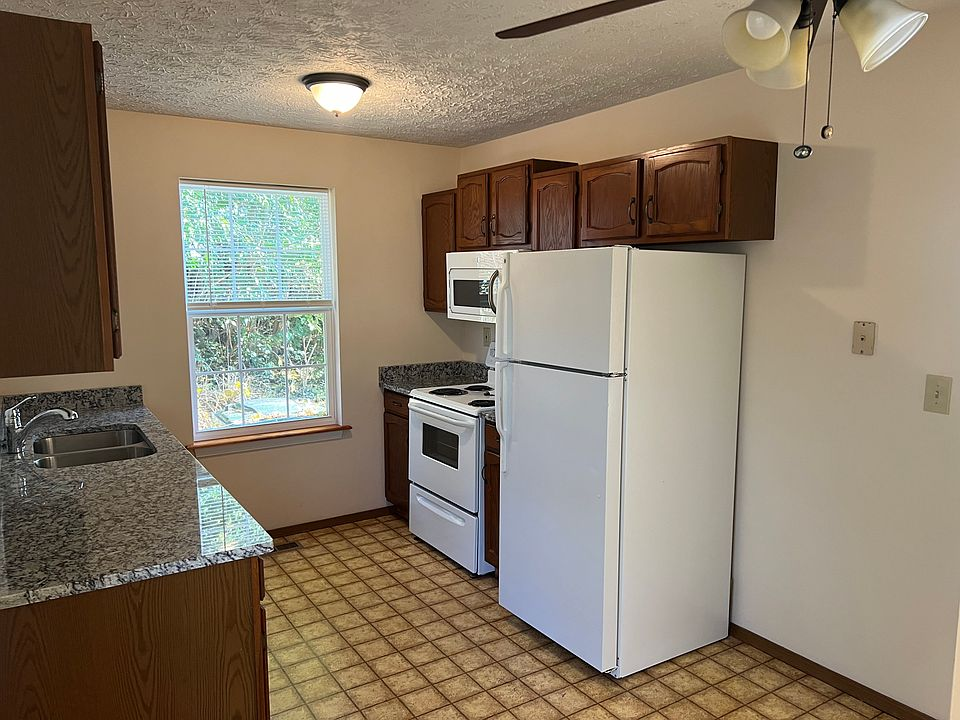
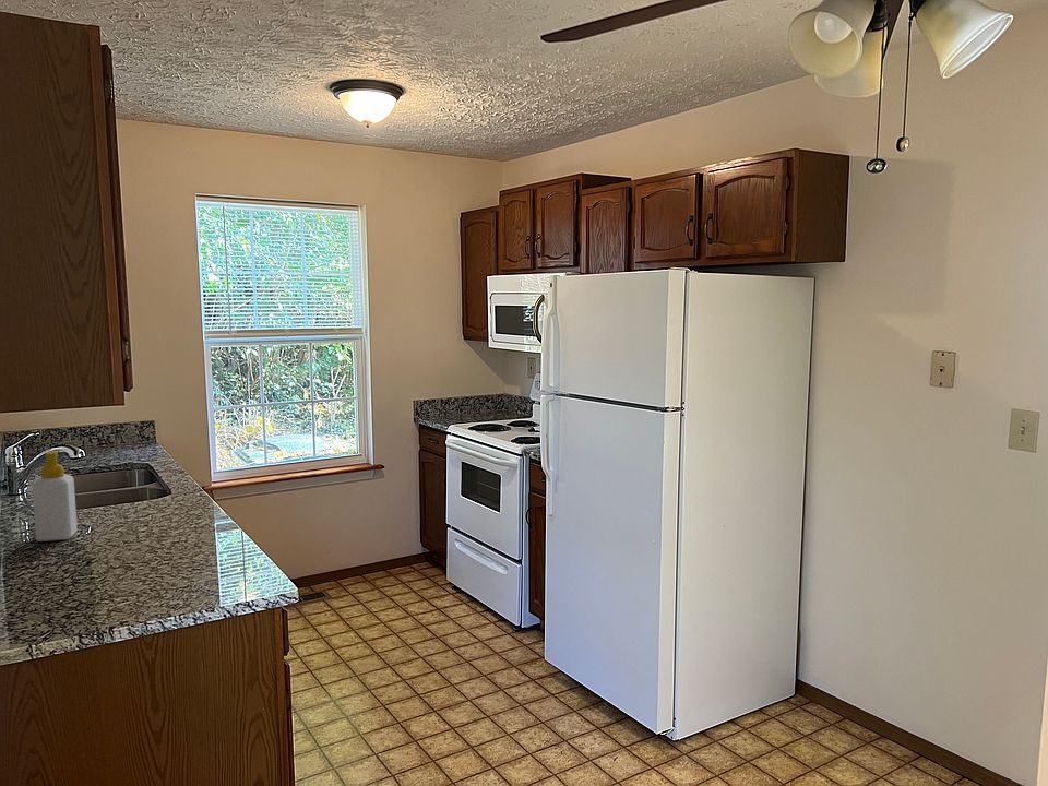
+ soap bottle (53, 495)
